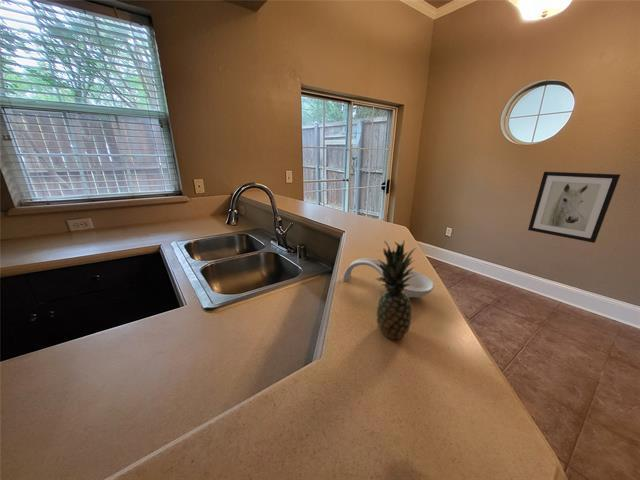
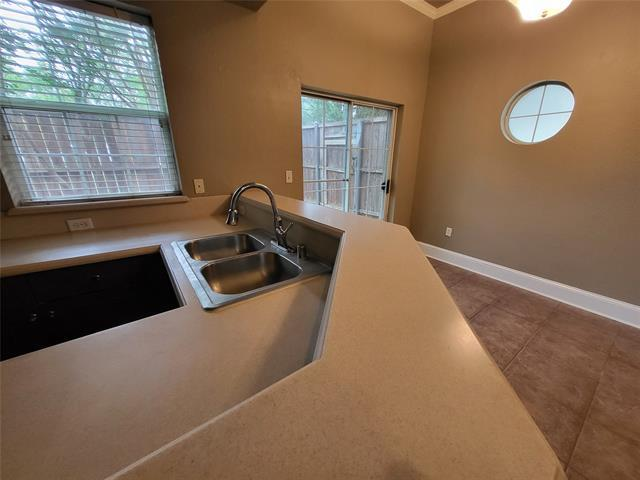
- spoon rest (383, 277)
- fruit (394, 288)
- wall art (568, 205)
